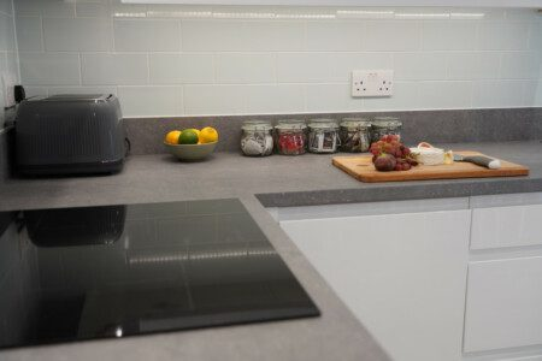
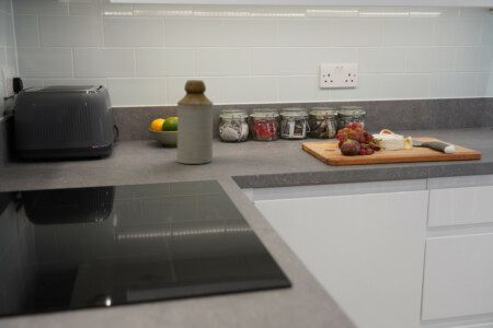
+ bottle (194, 120)
